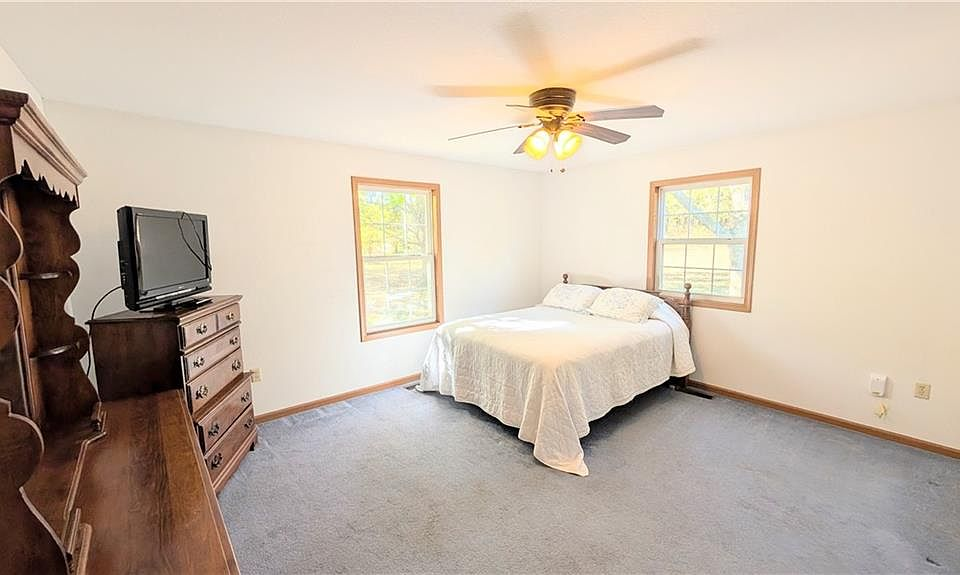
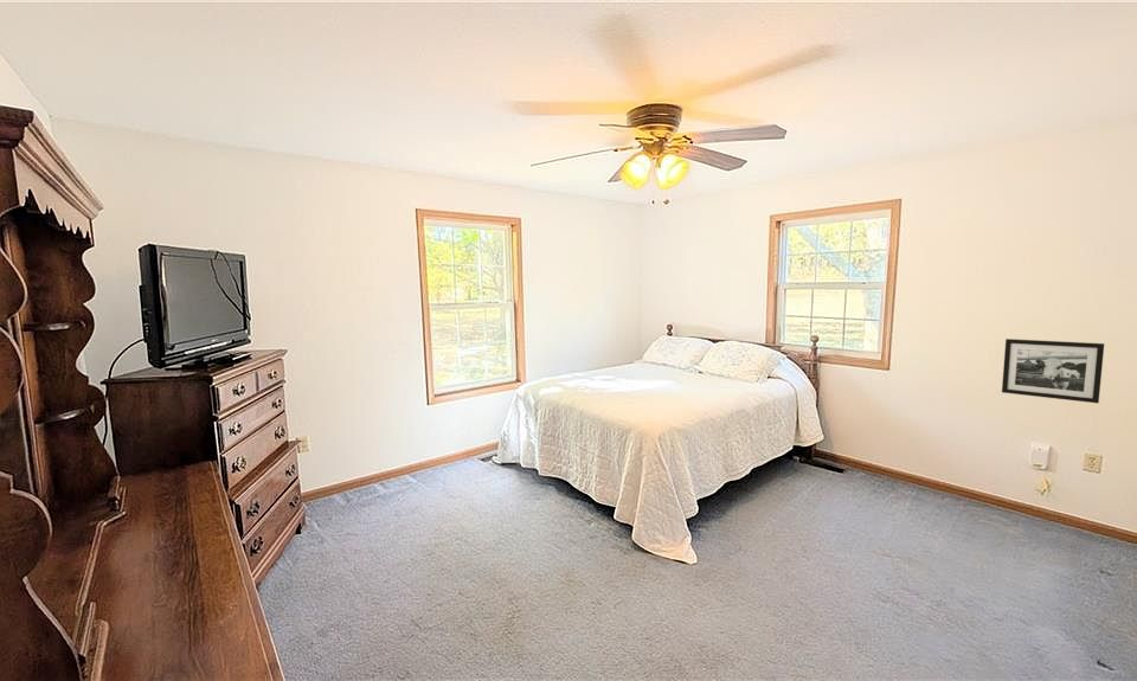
+ picture frame (1049, 368)
